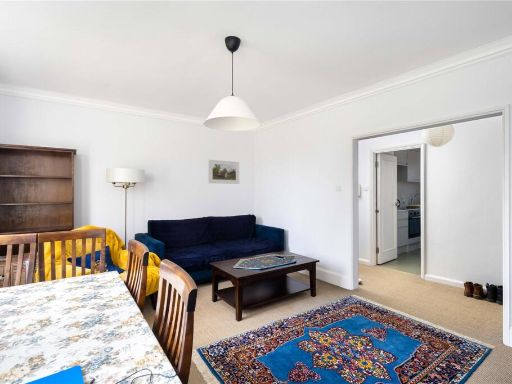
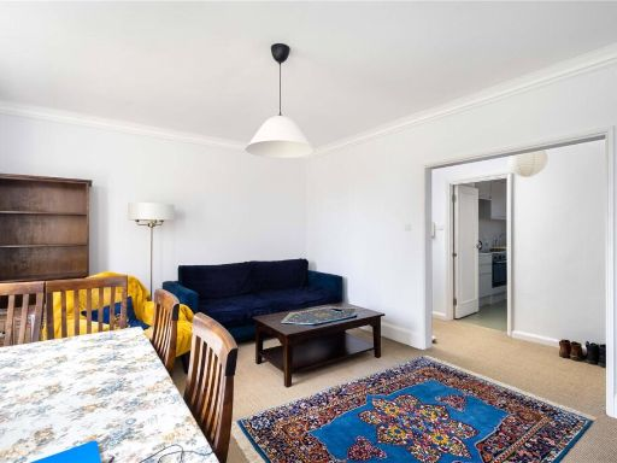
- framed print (224, 172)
